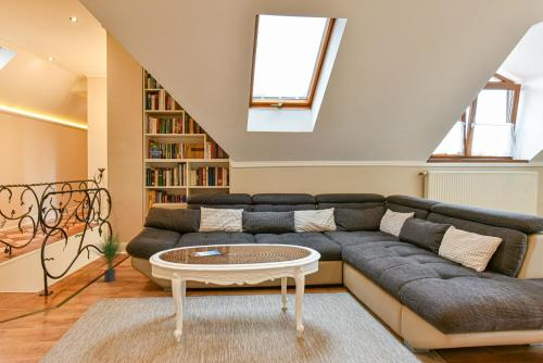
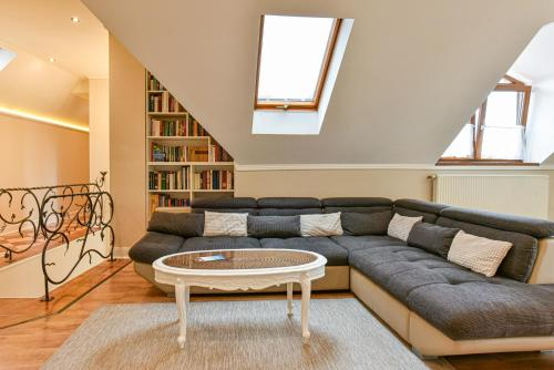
- potted plant (106, 255)
